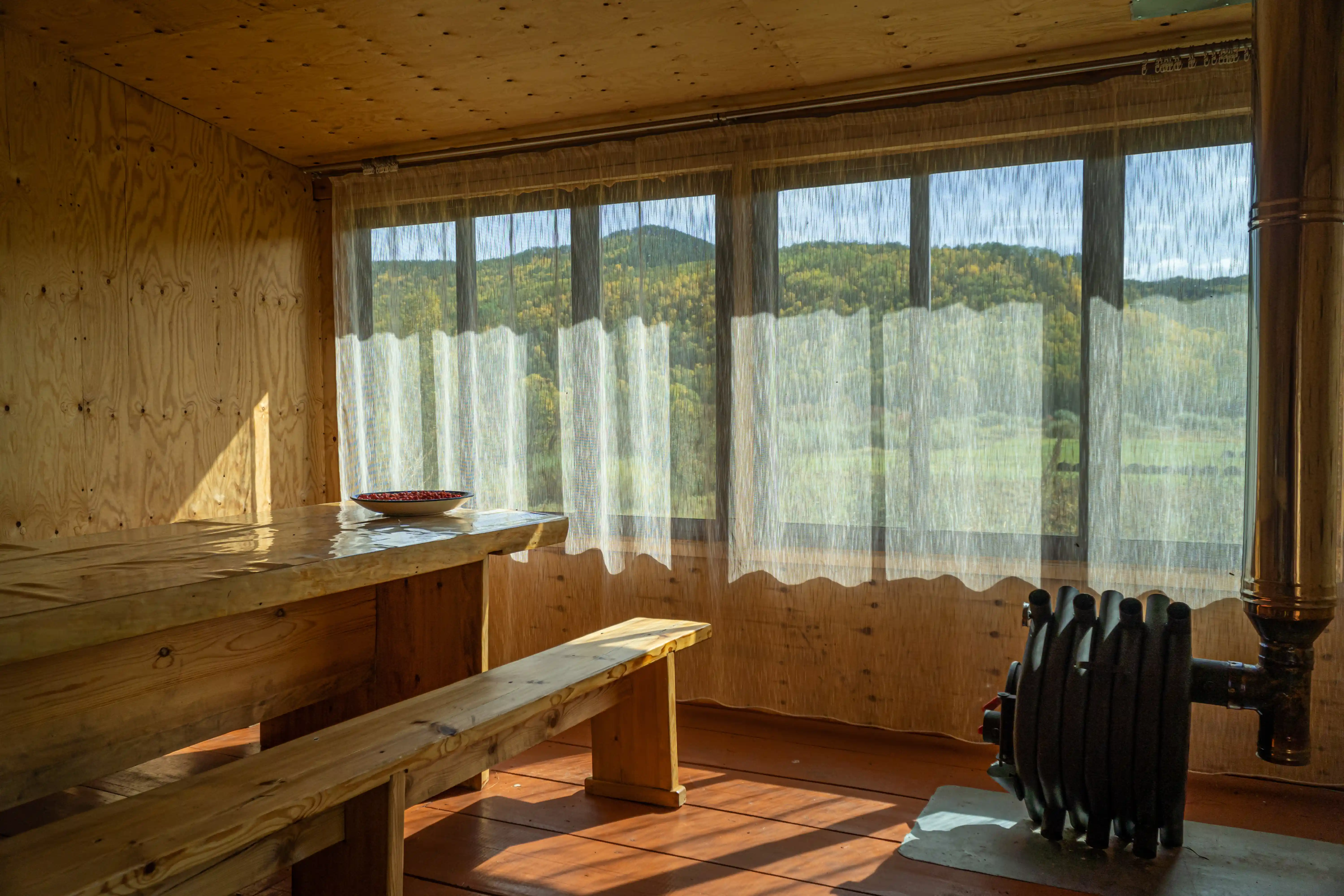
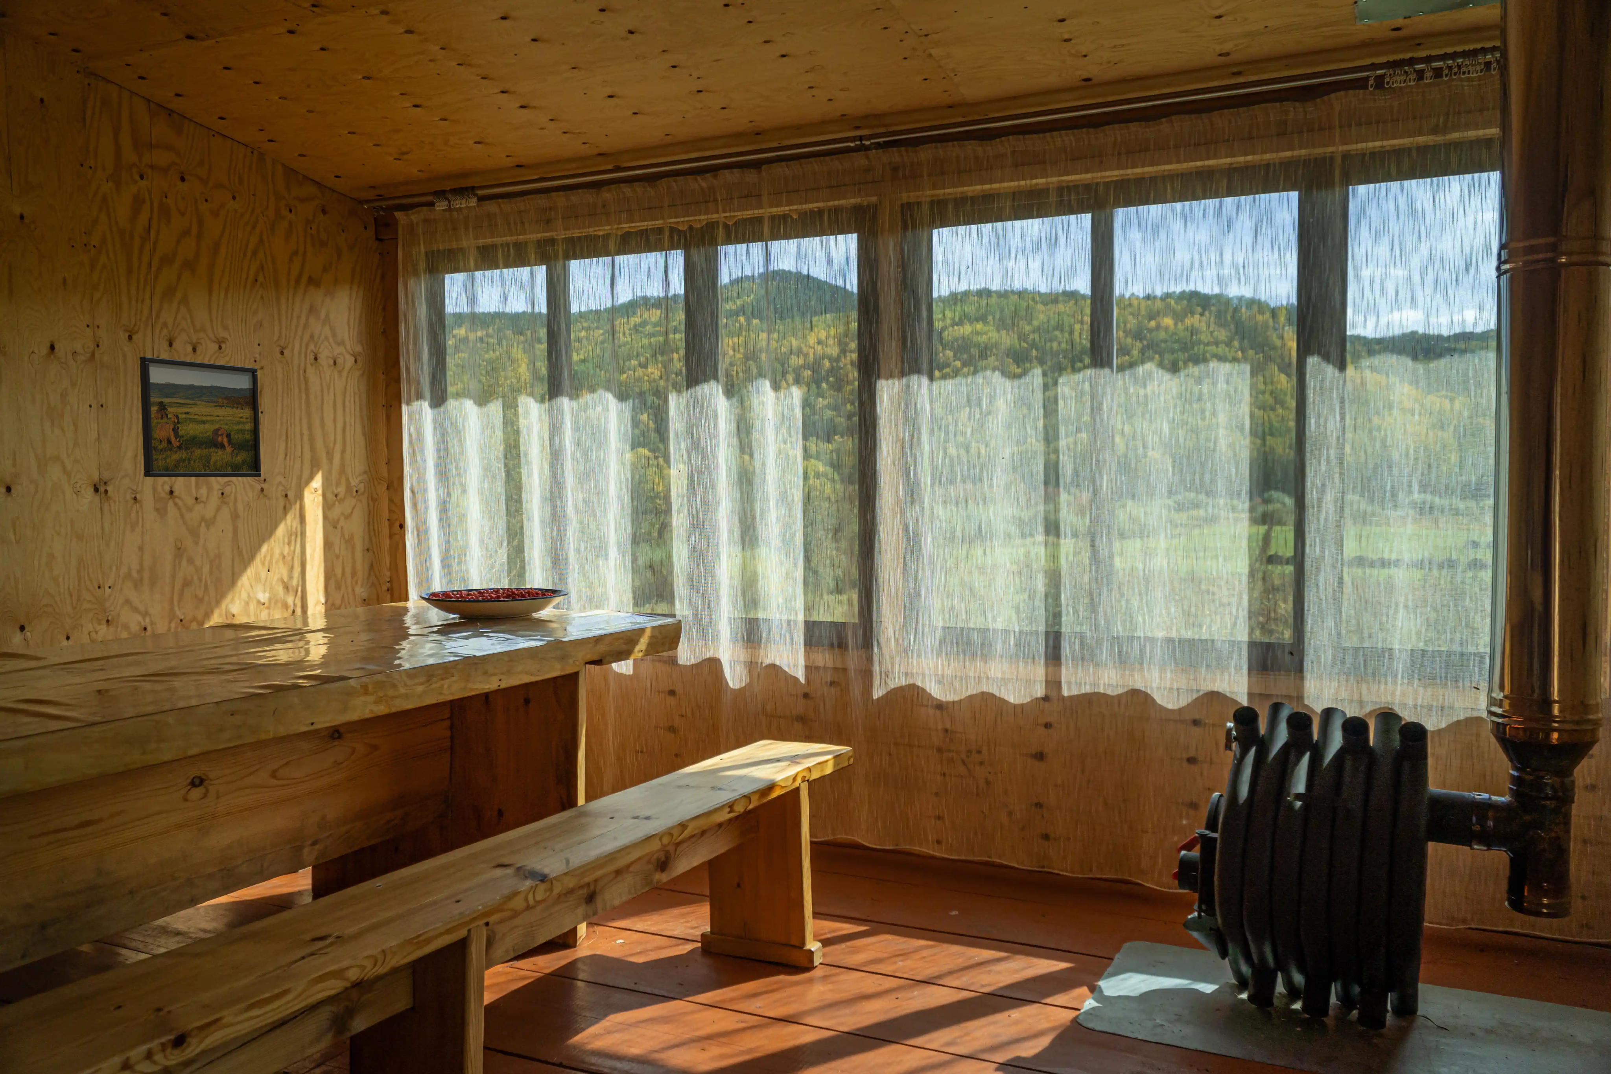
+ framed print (204, 420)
